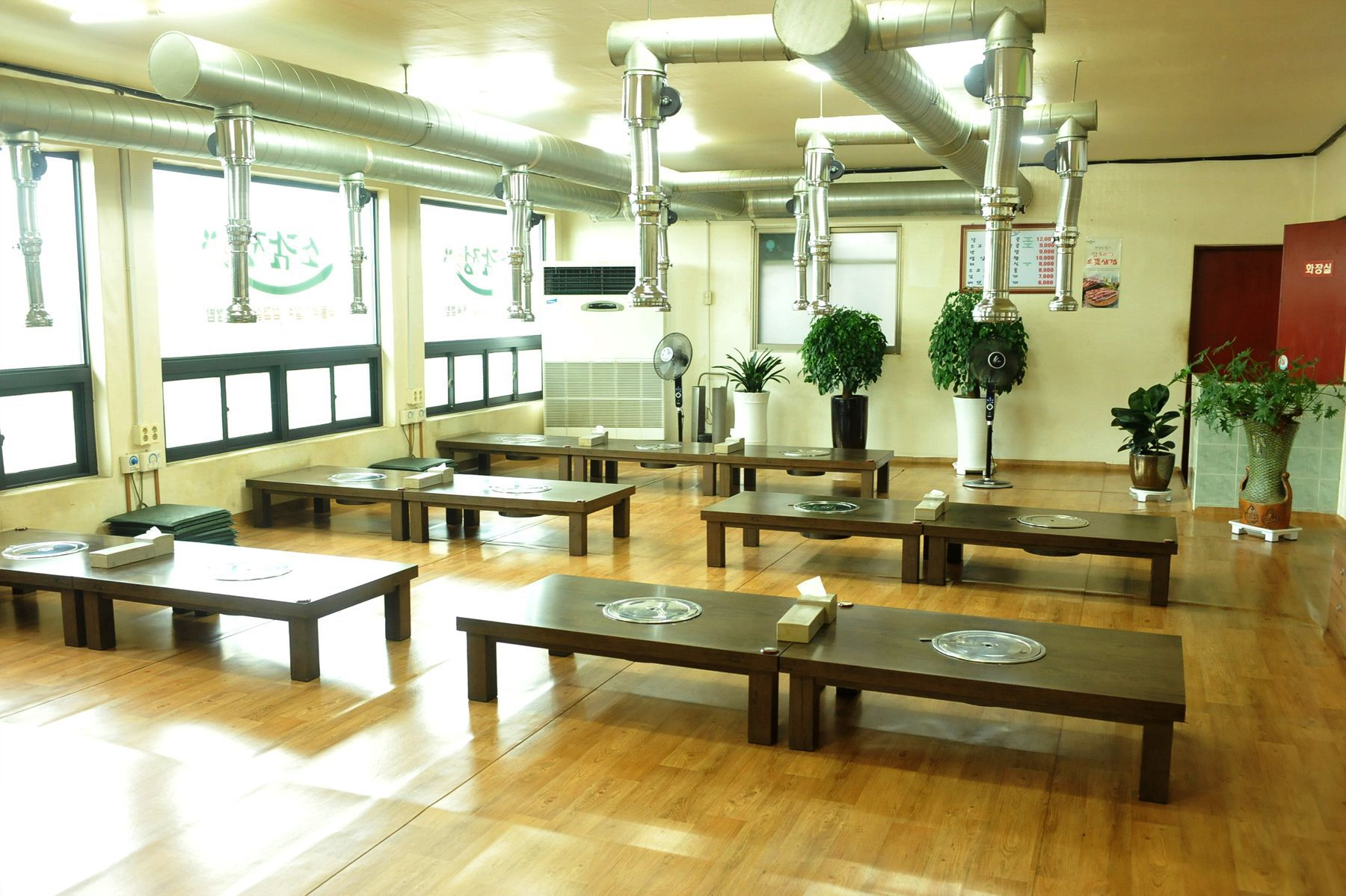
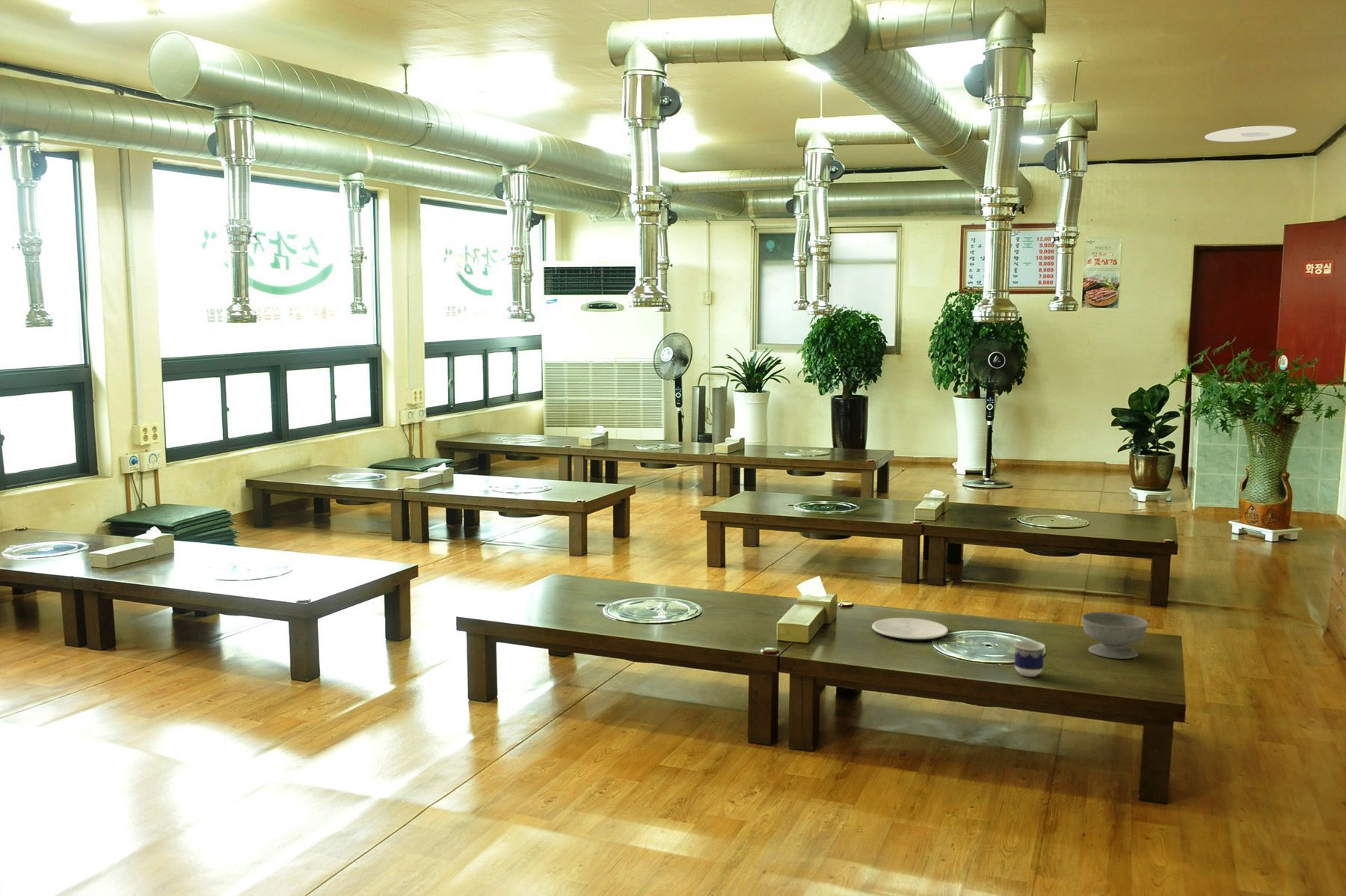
+ ceiling light (1250, 129)
+ bowl (1113, 636)
+ cup (1028, 657)
+ plate (909, 629)
